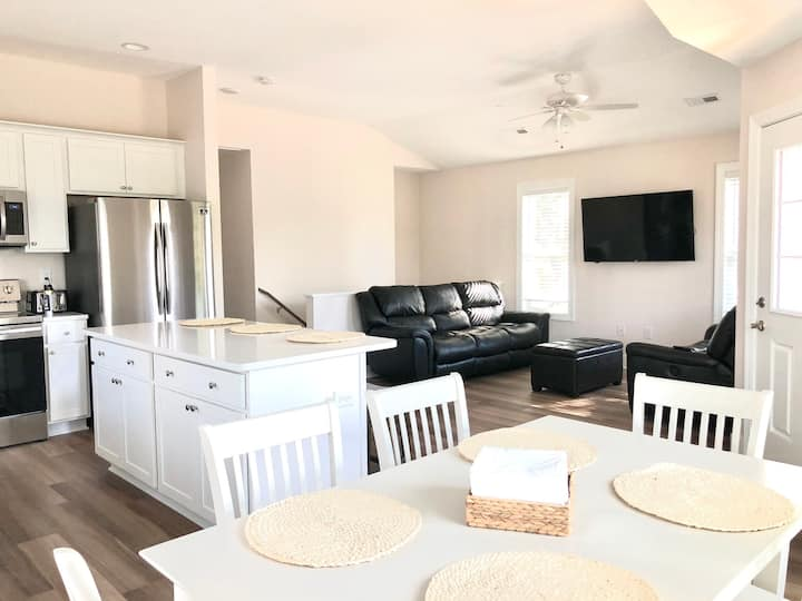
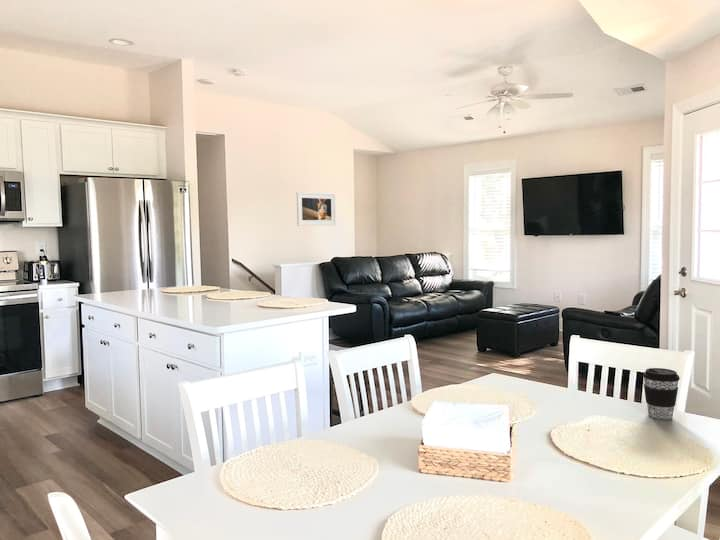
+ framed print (316, 209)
+ coffee cup (660, 393)
